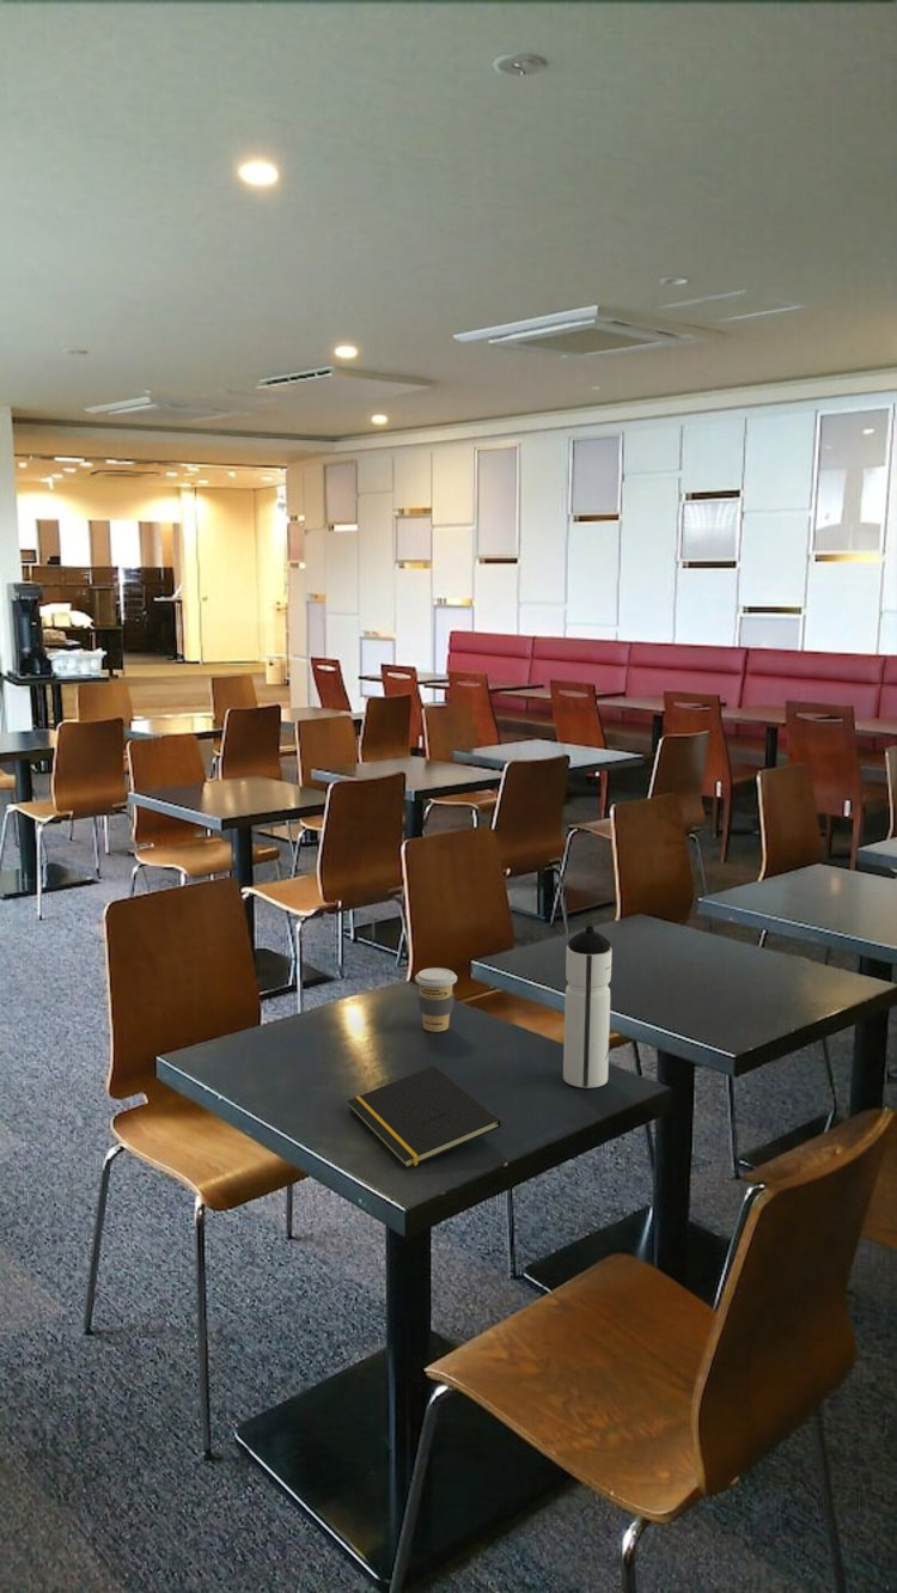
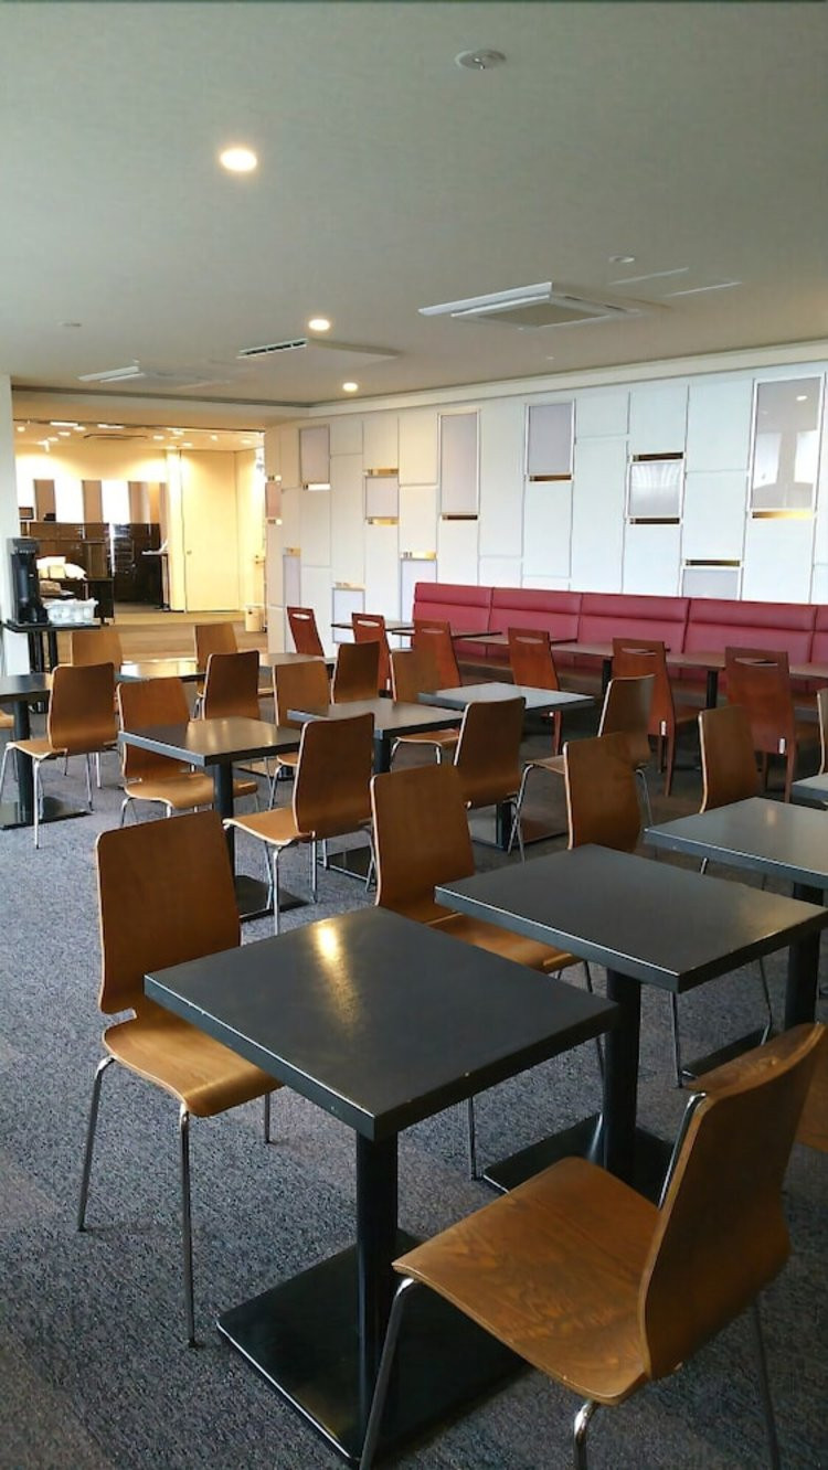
- water bottle (587, 1003)
- notepad (421, 1113)
- coffee cup (435, 1000)
